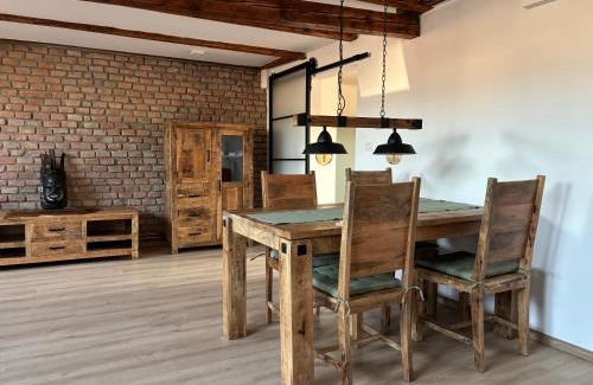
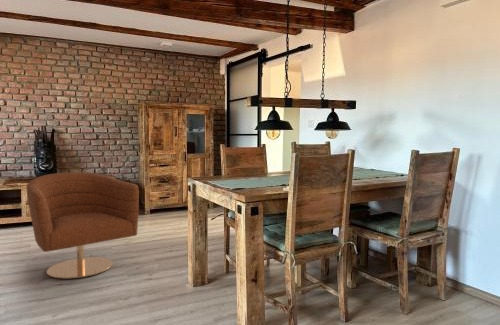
+ armchair (79, 221)
